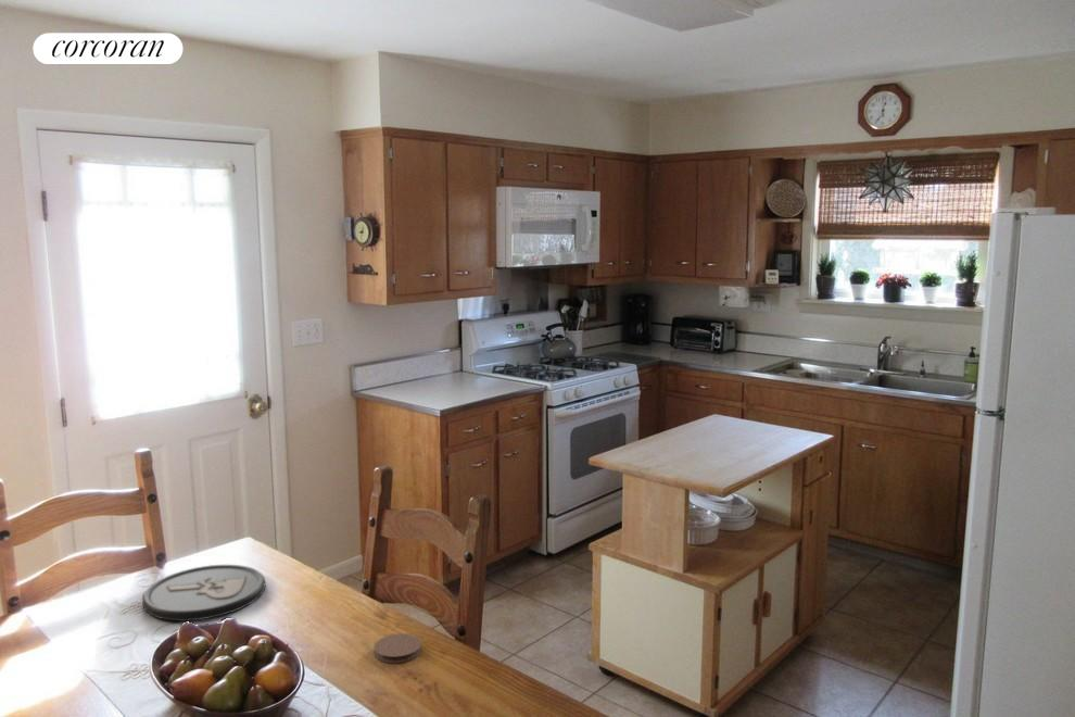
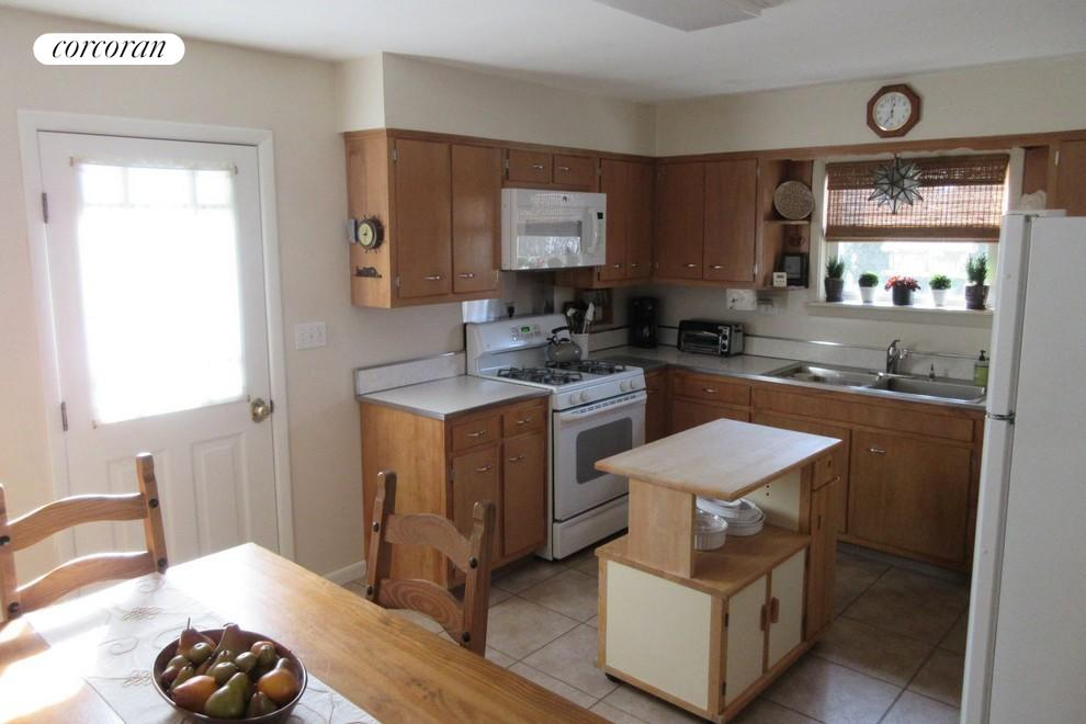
- coaster (397, 647)
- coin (205, 590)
